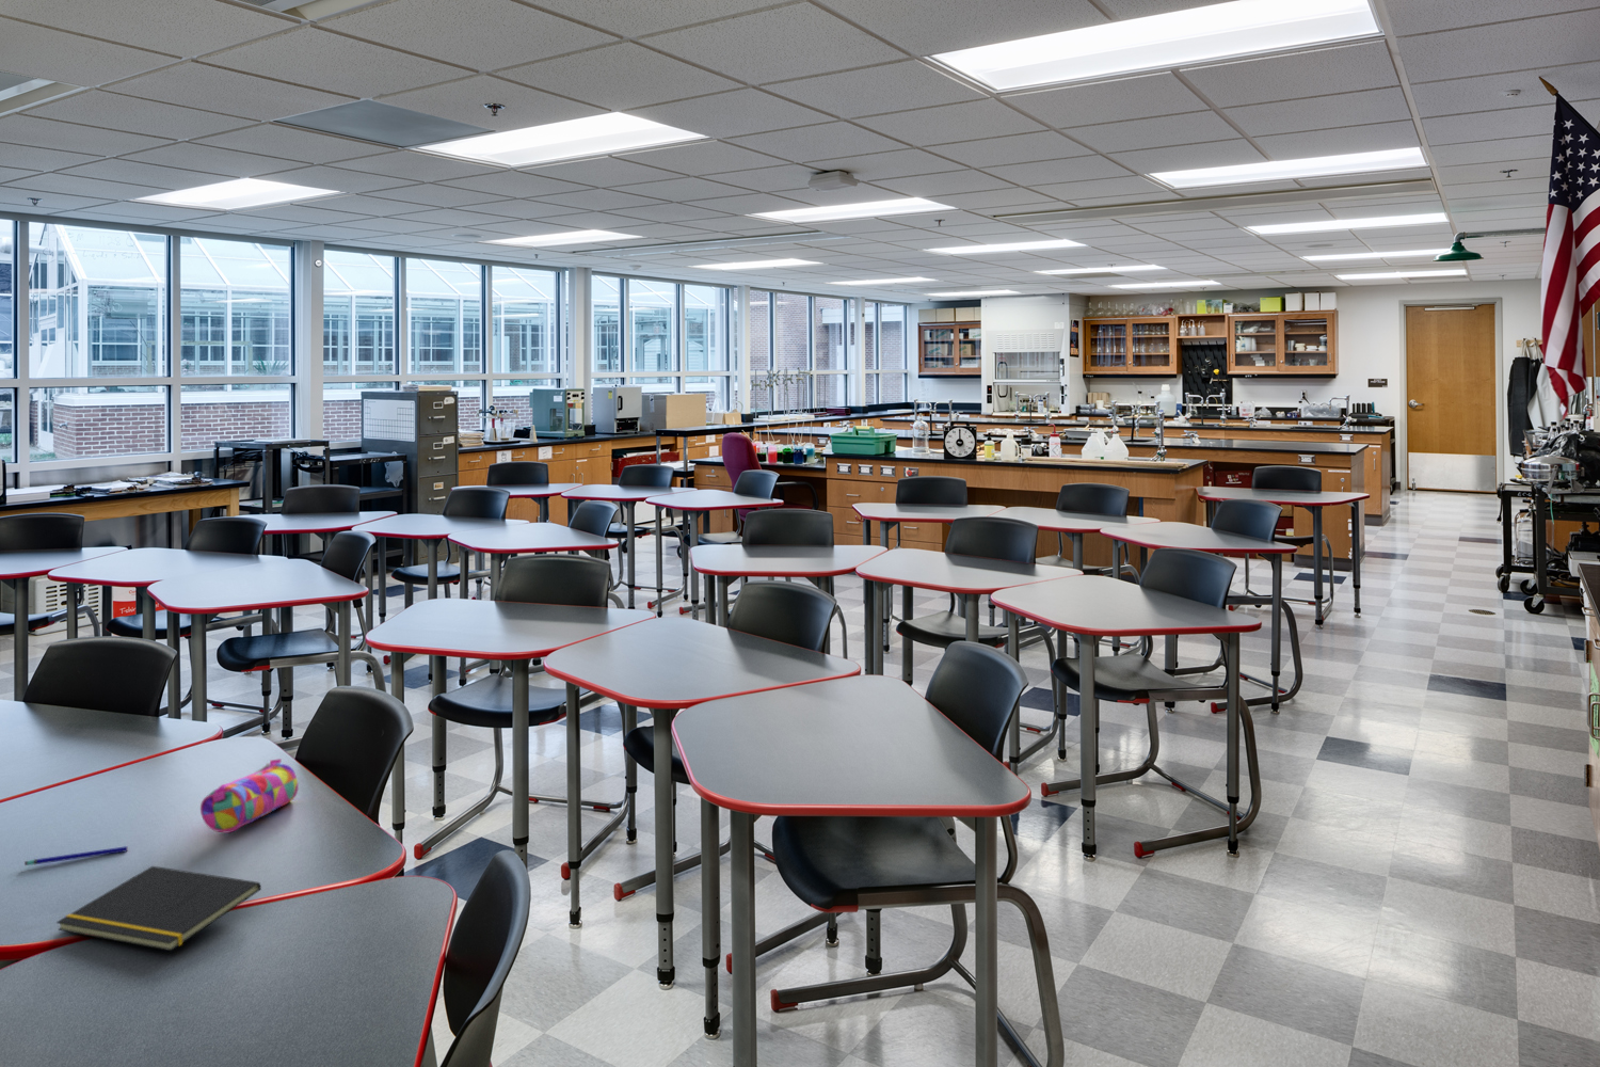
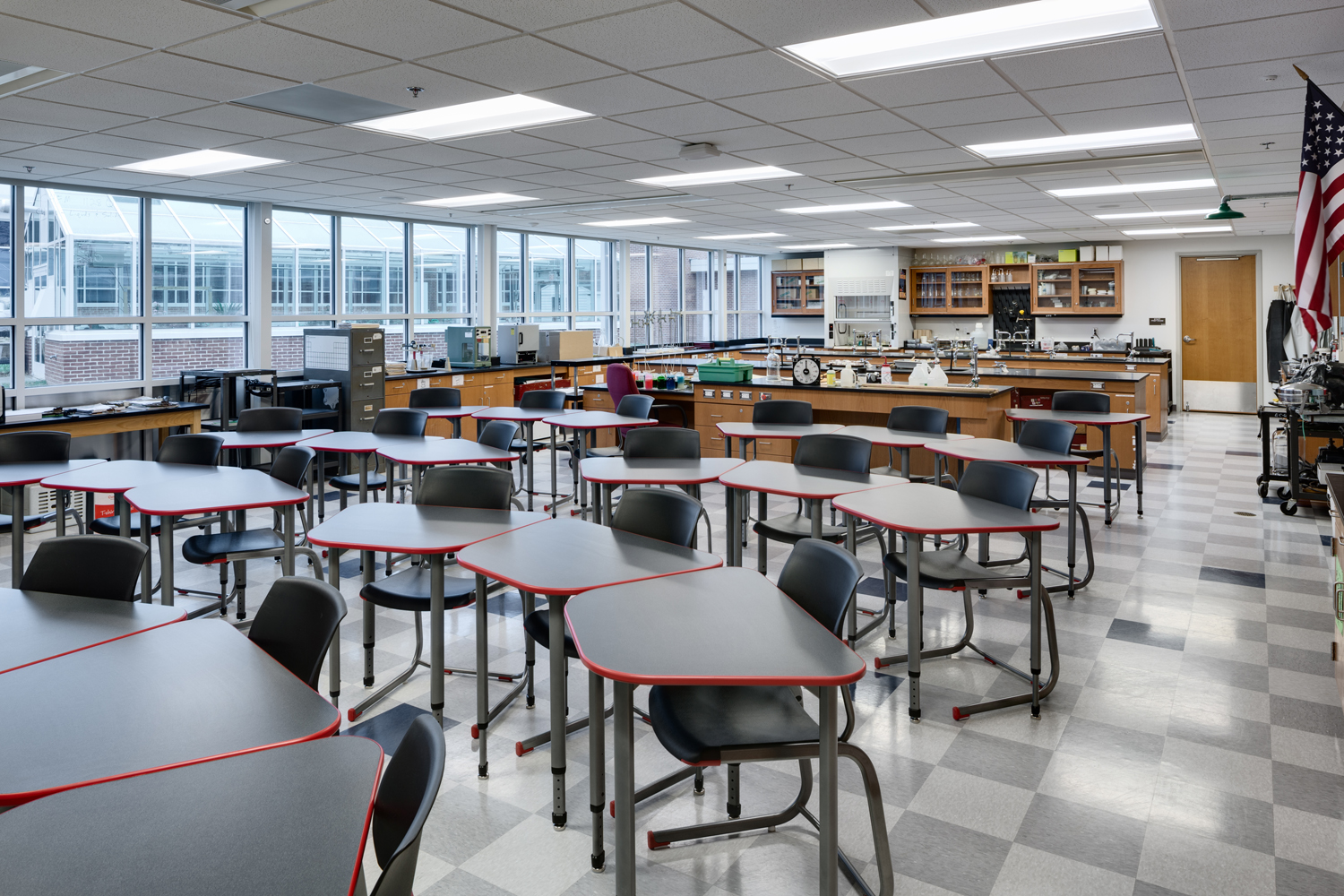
- notepad (161, 905)
- pencil case (251, 795)
- pen (77, 856)
